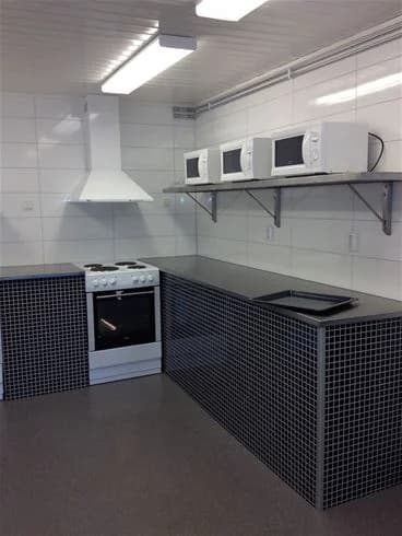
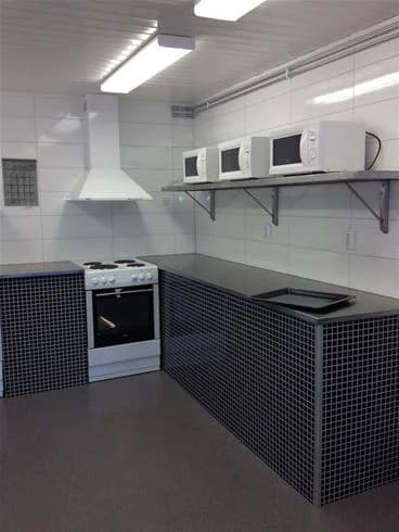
+ calendar (20, 177)
